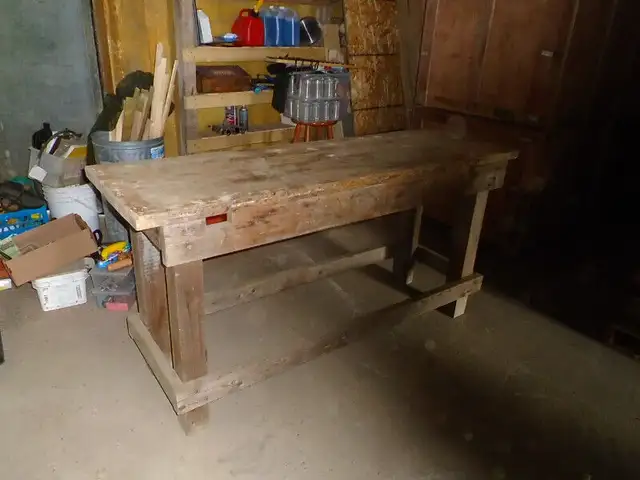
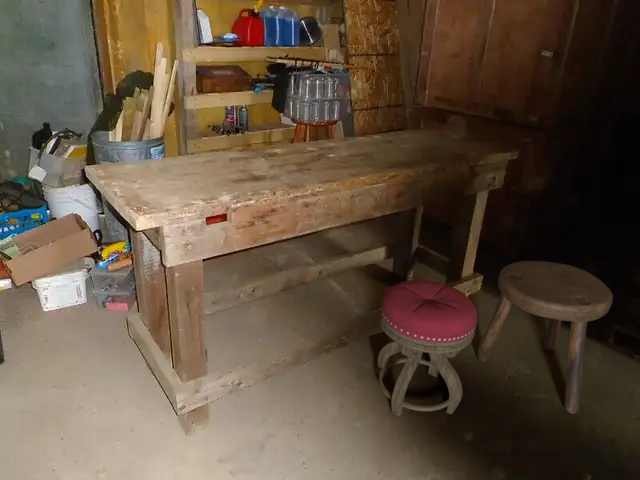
+ stool (547, 332)
+ stool (422, 346)
